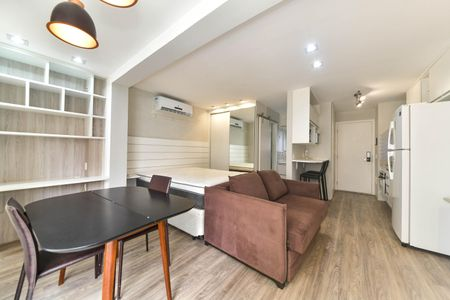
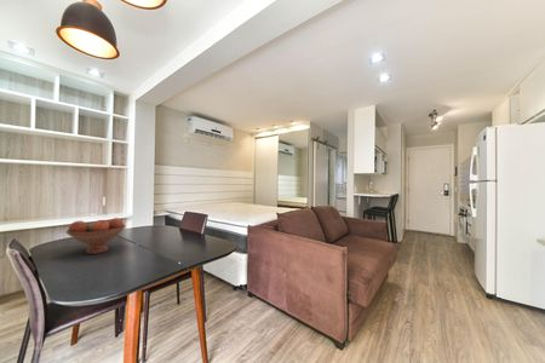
+ fruit bowl (97, 235)
